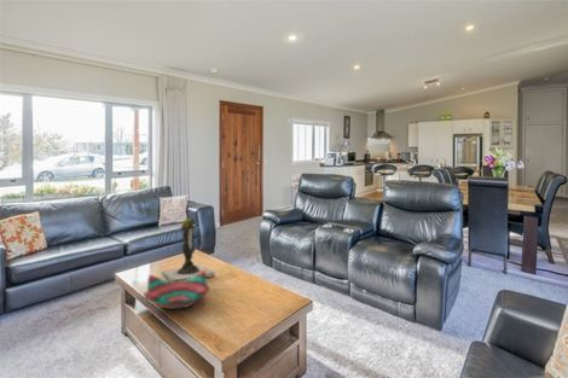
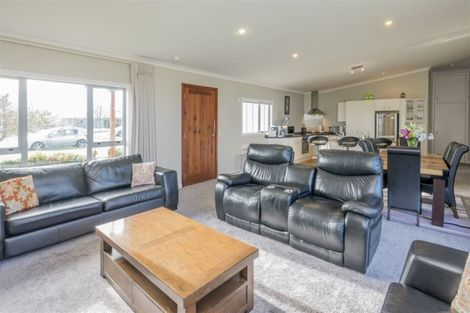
- decorative bowl (178, 291)
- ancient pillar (187, 244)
